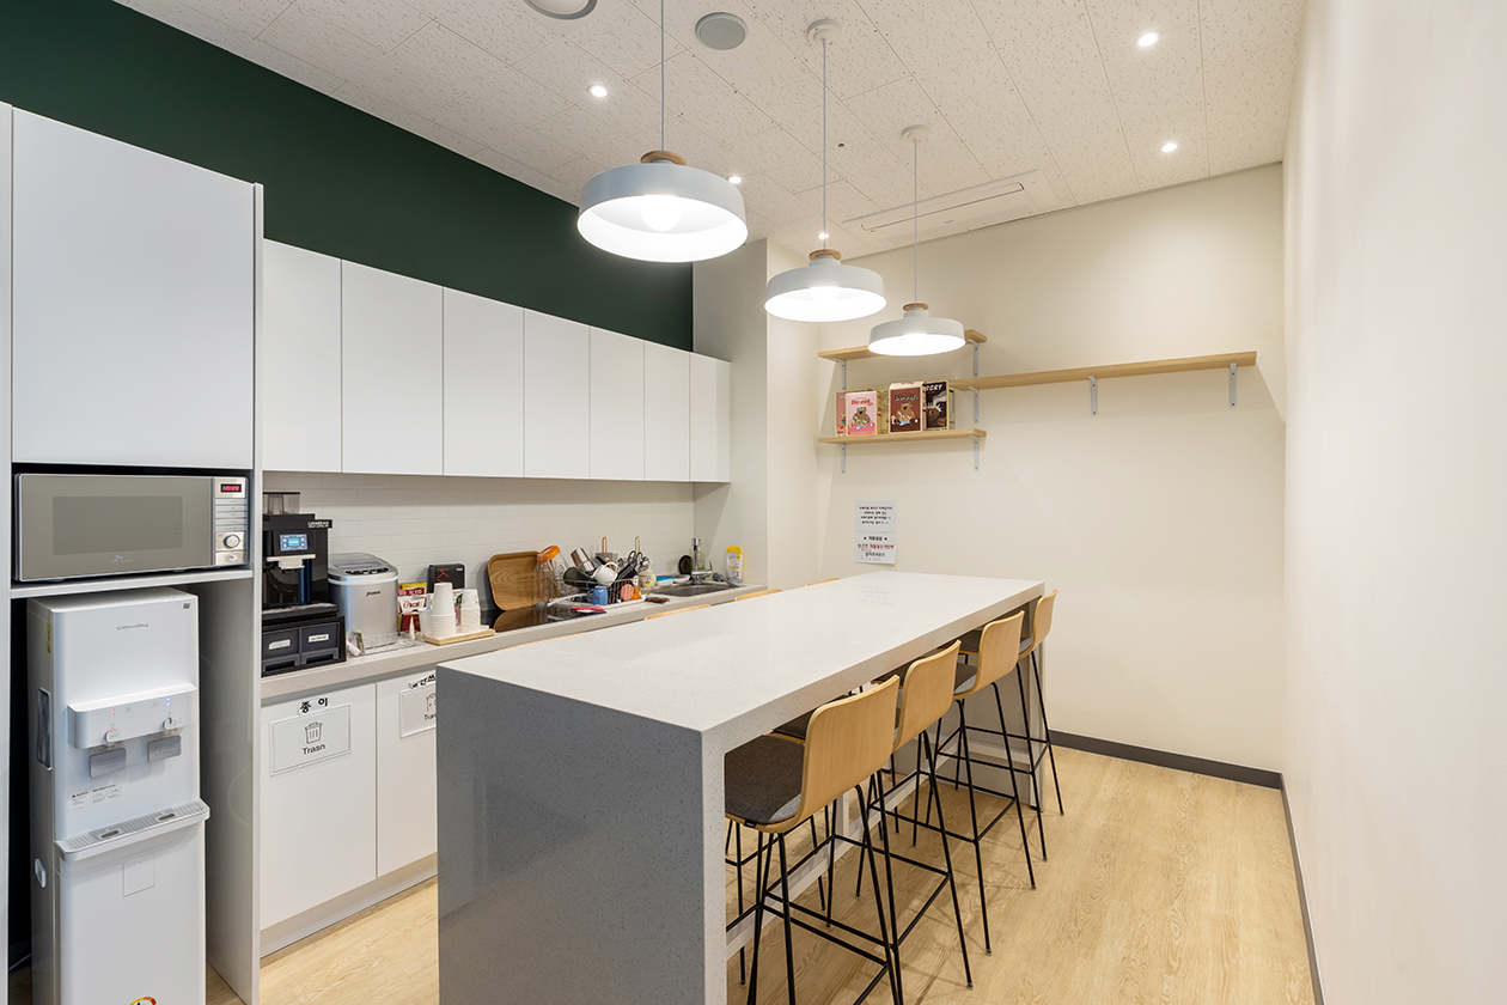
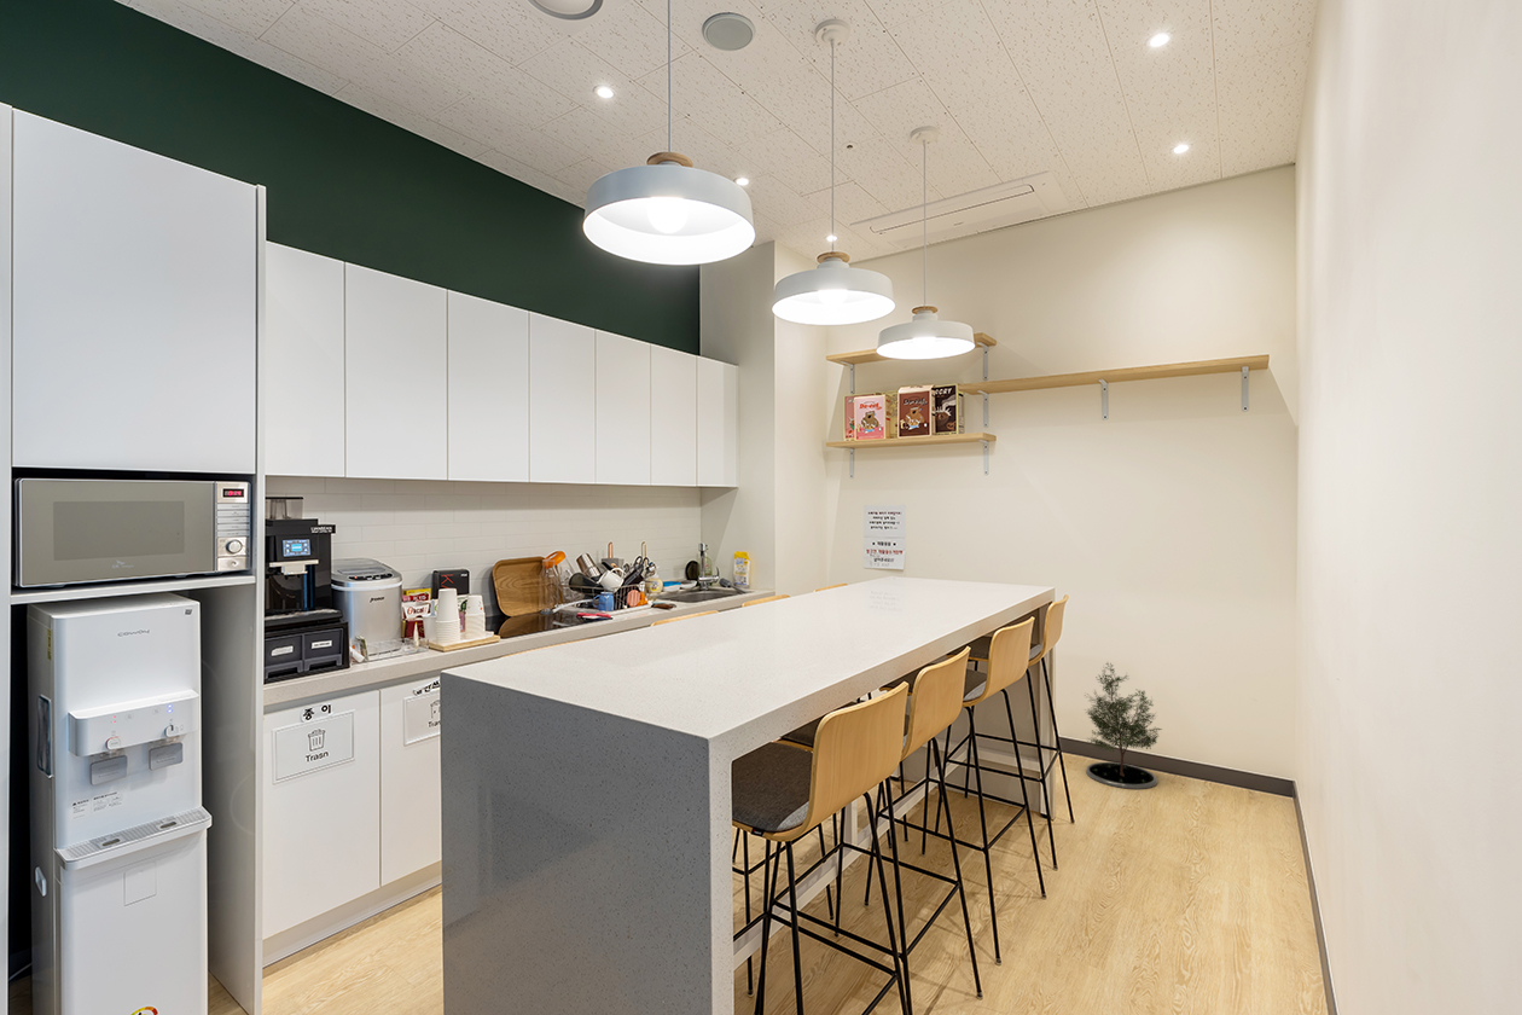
+ potted tree (1120, 720)
